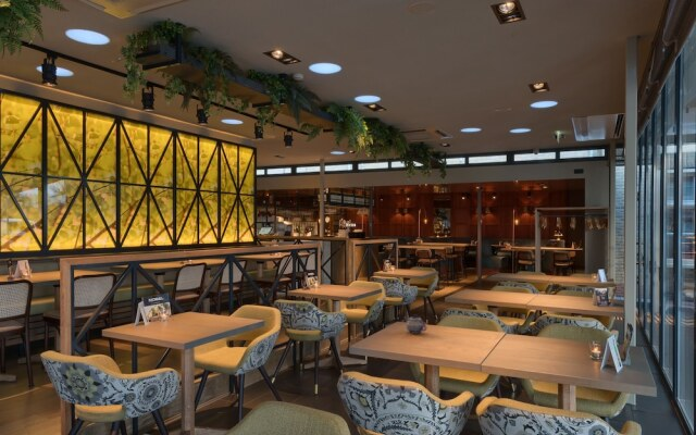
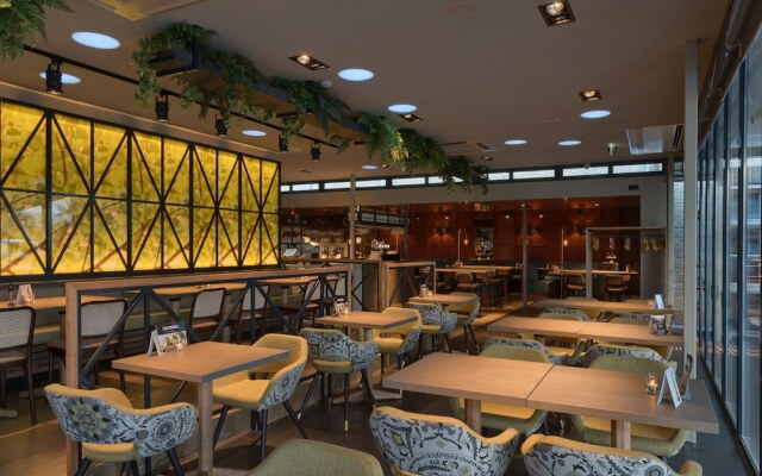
- teapot (414, 323)
